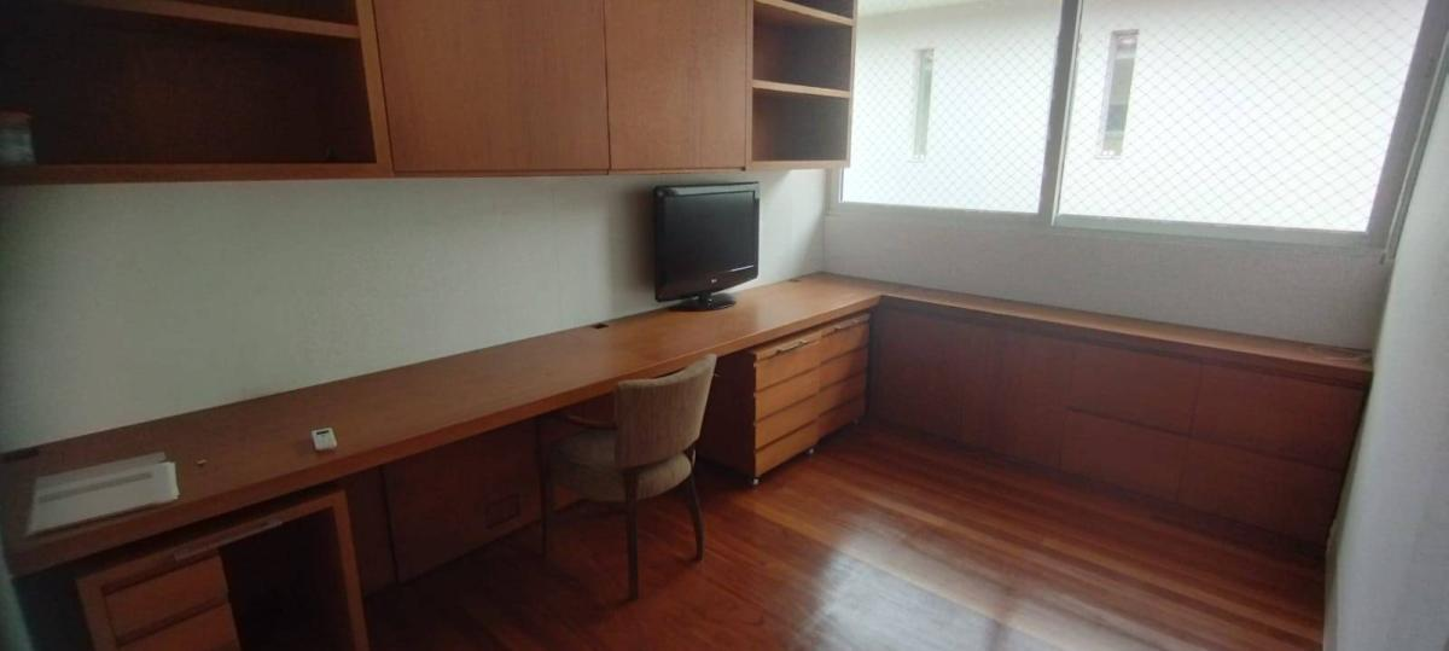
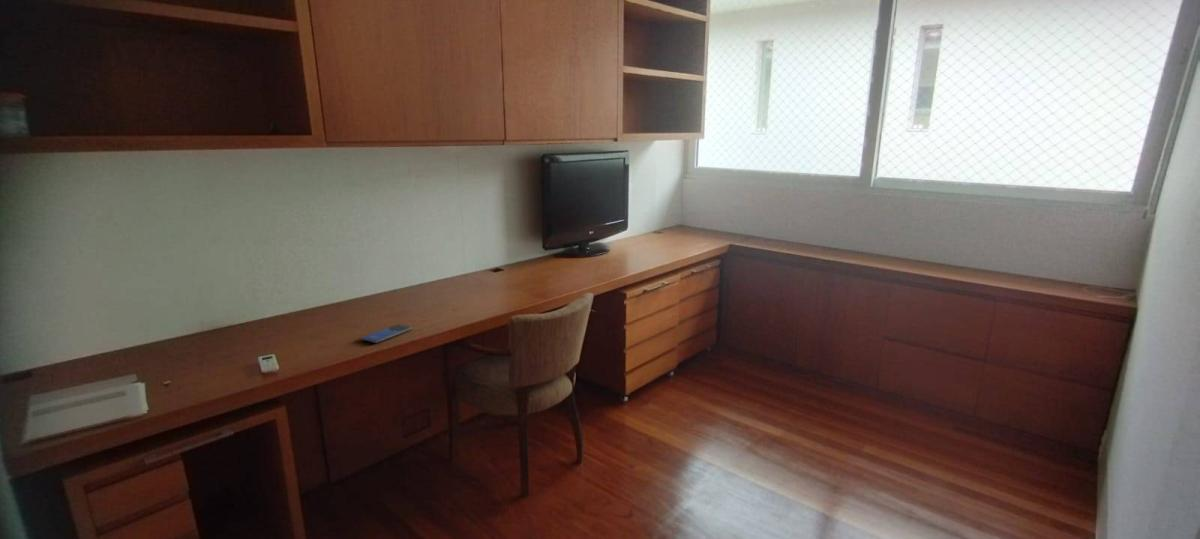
+ smartphone (387, 333)
